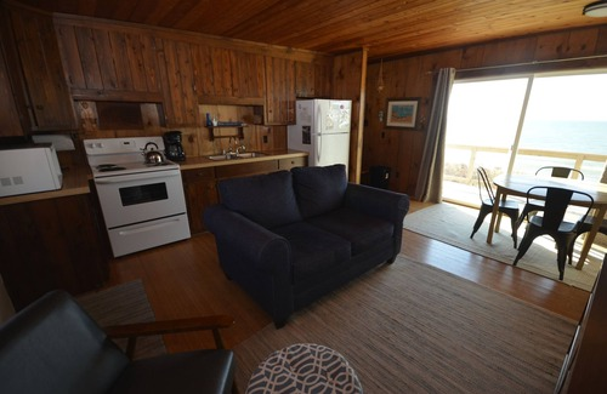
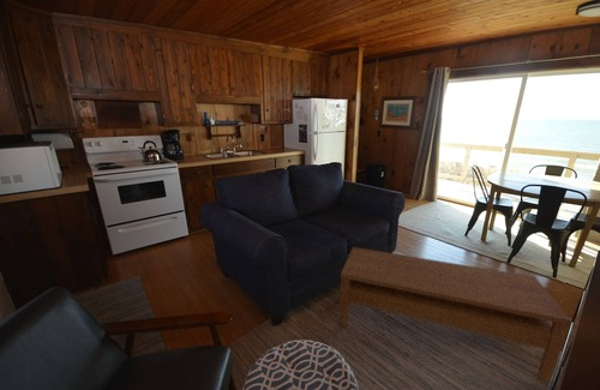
+ coffee table (432, 301)
